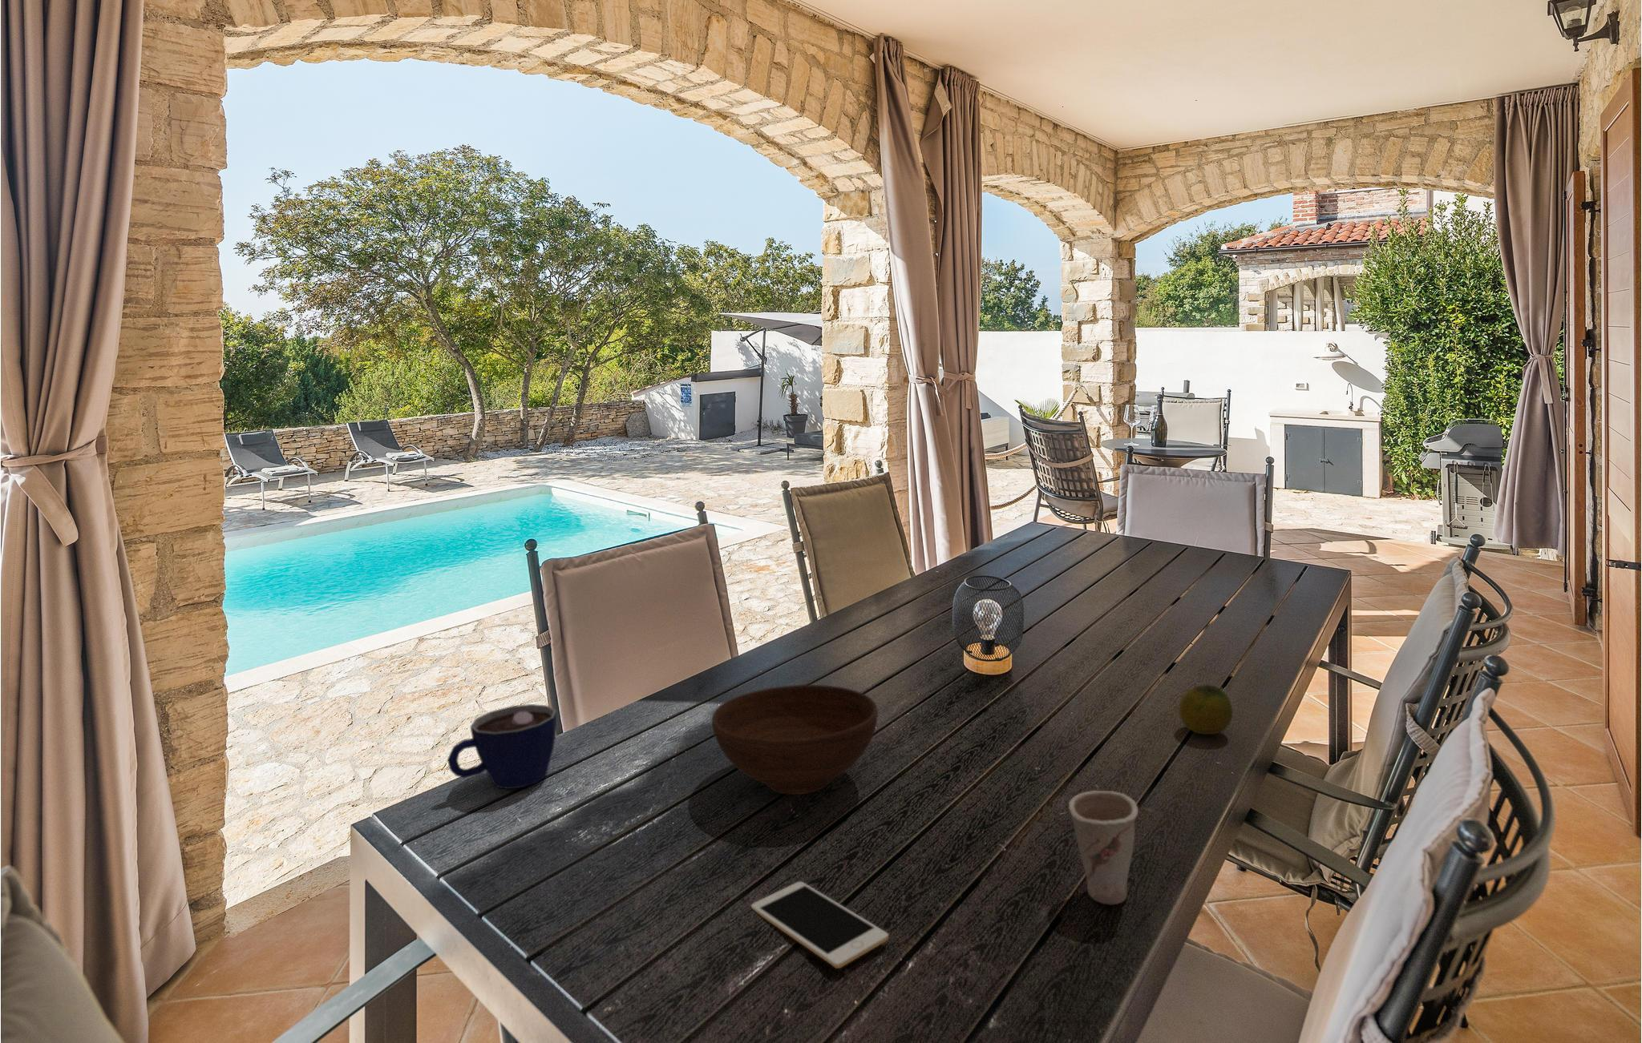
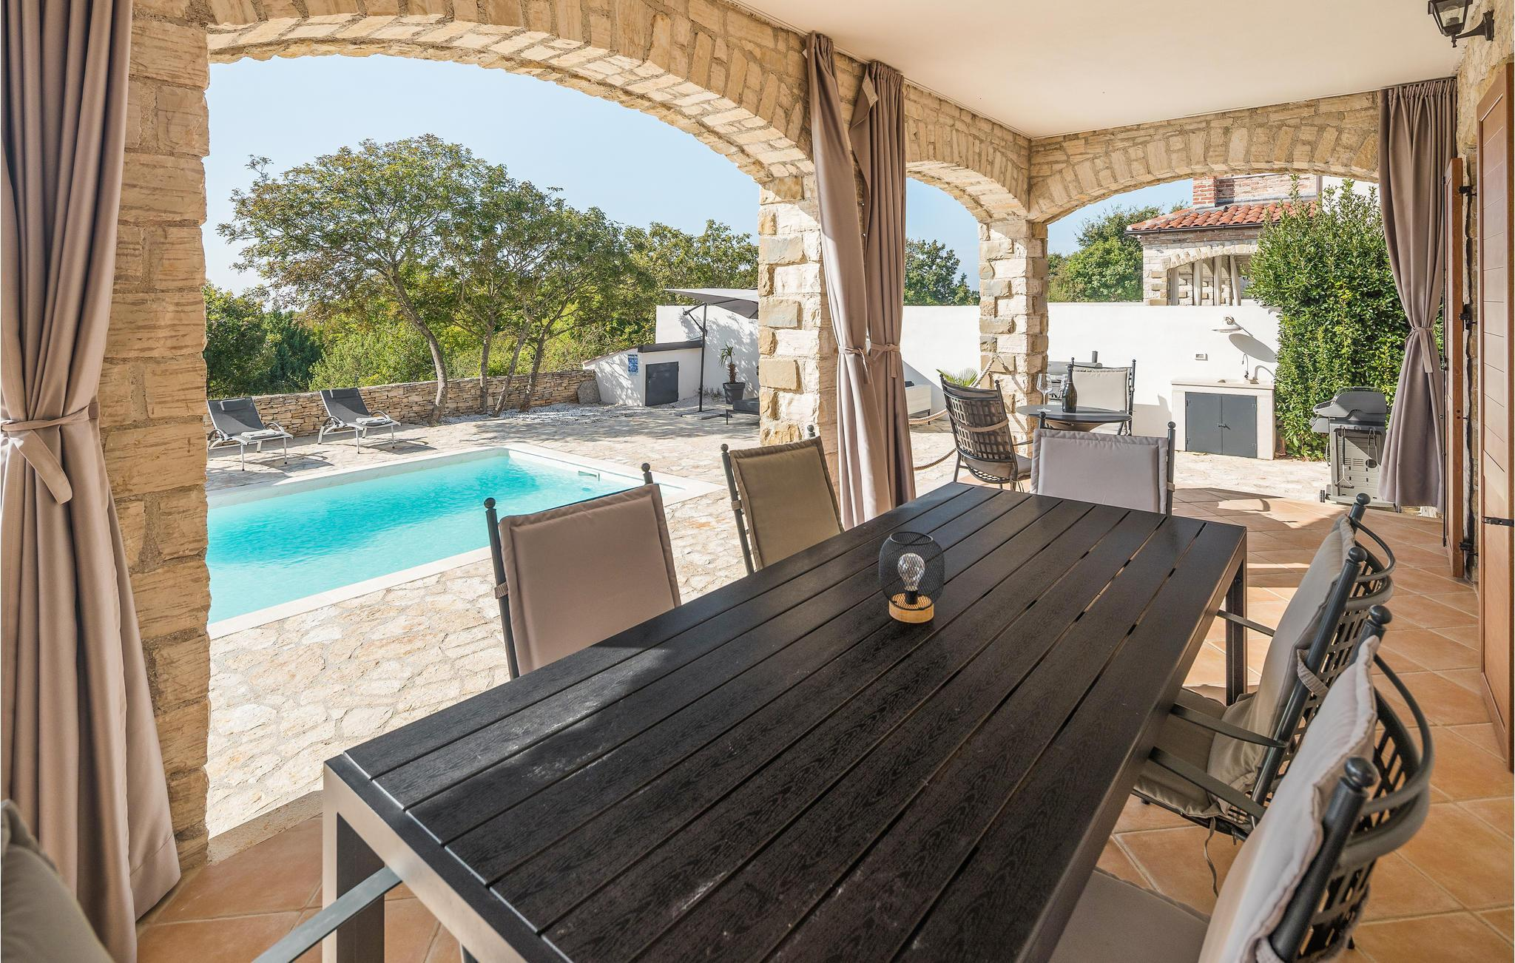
- cell phone (817, 921)
- bowl (796, 746)
- cup (1103, 850)
- fruit (1205, 709)
- cup (504, 751)
